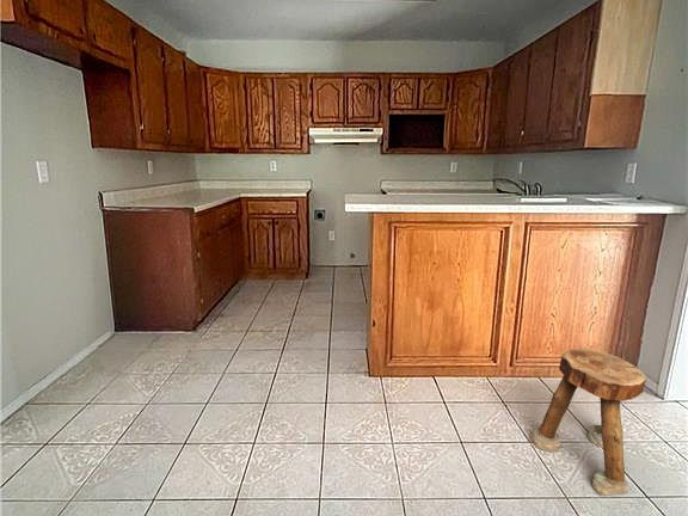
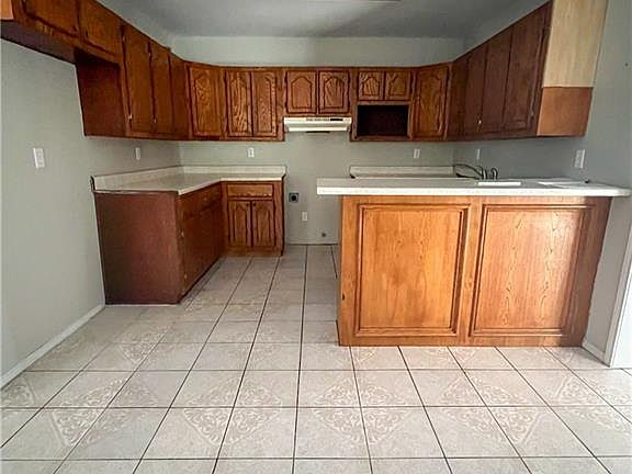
- stool (601, 412)
